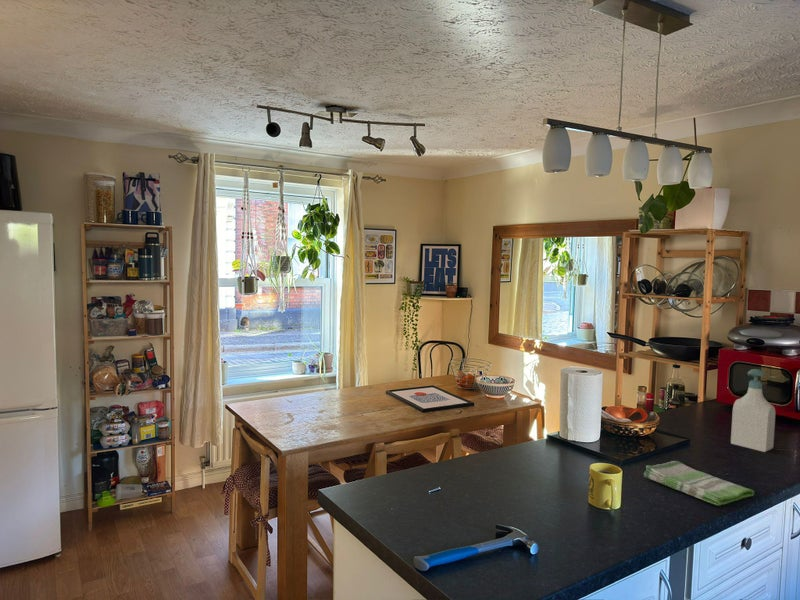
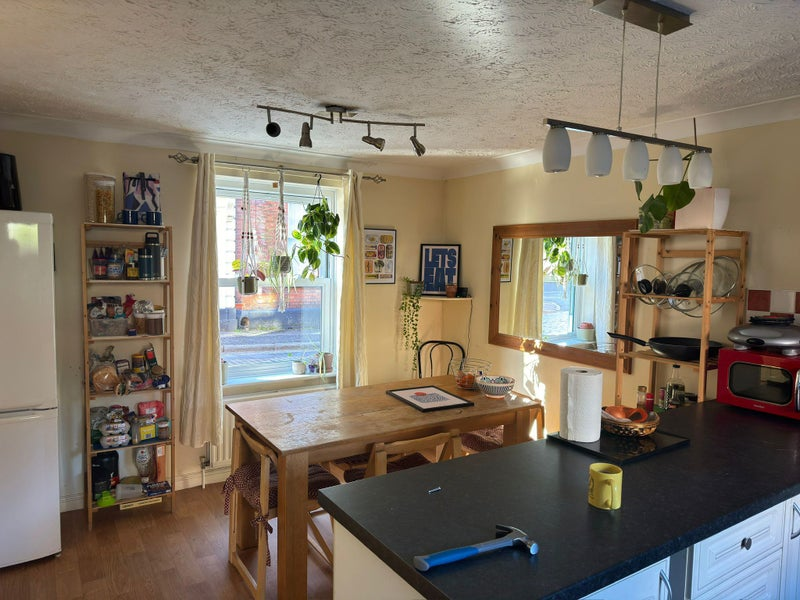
- dish towel (696, 480)
- soap bottle (752, 408)
